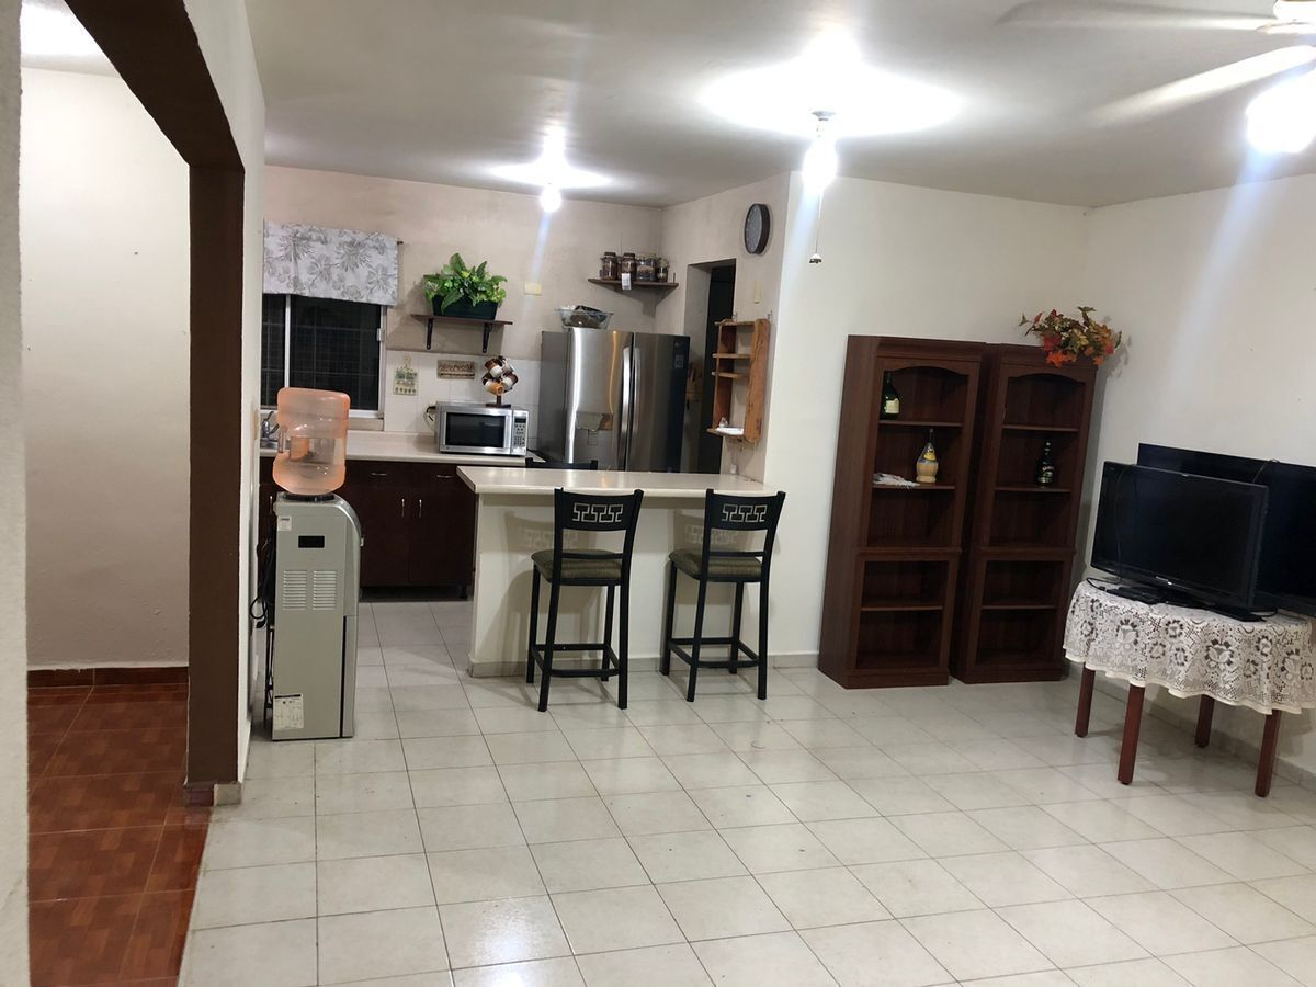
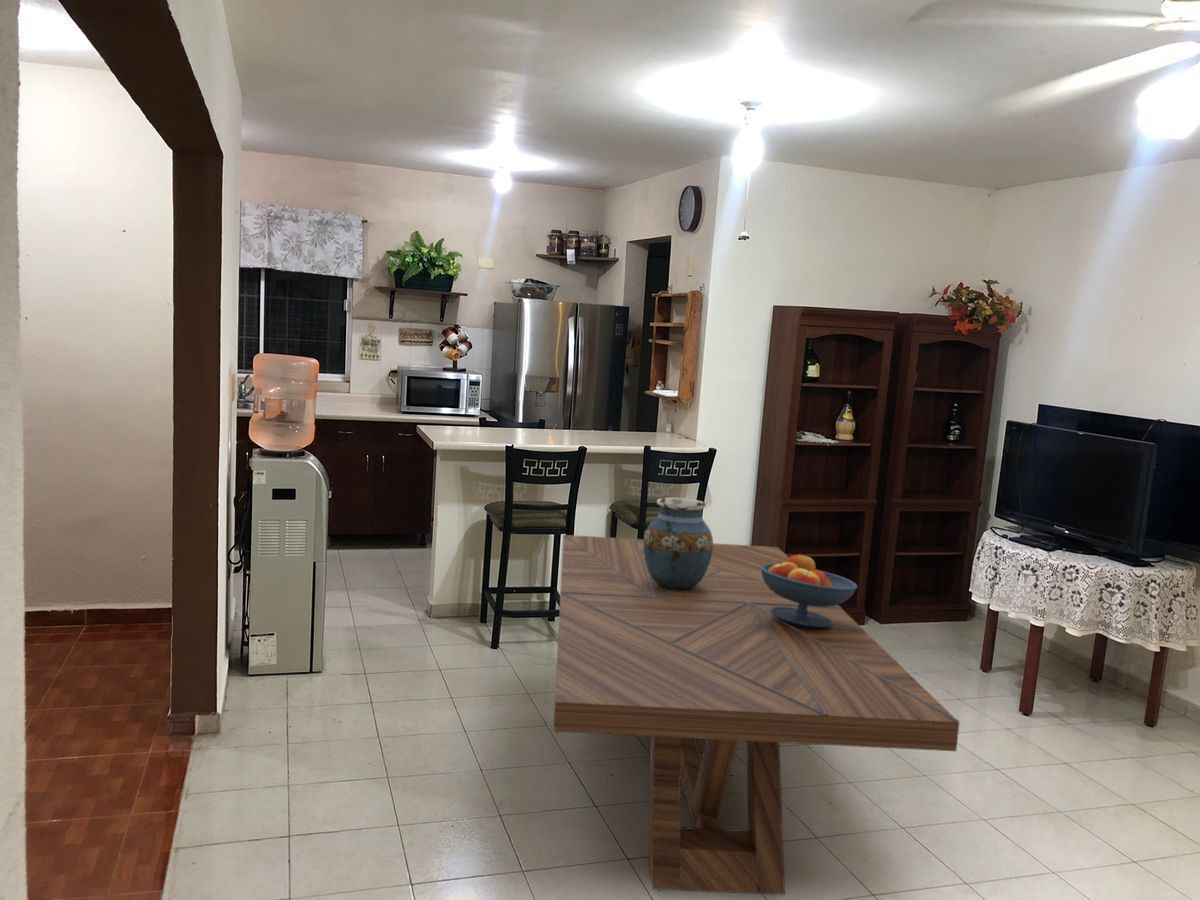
+ fruit bowl (803, 590)
+ dining table (694, 689)
+ vase (678, 542)
